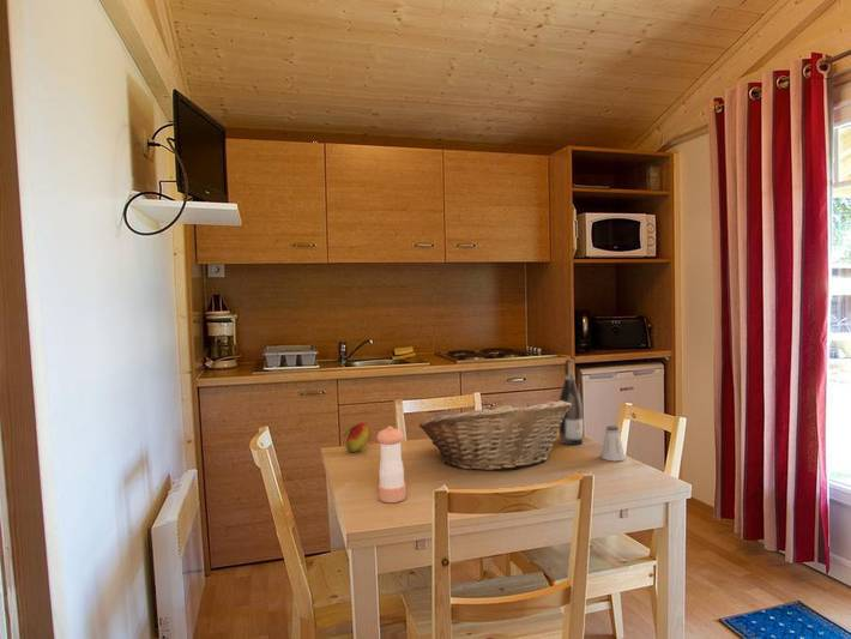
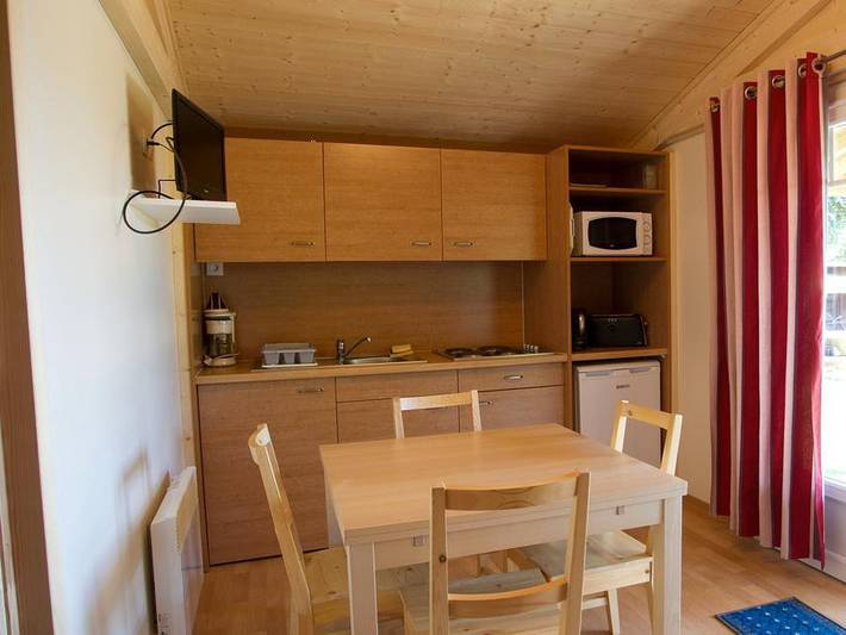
- pepper shaker (391, 462)
- fruit (357, 436)
- wine bottle (569, 400)
- fruit basket (495, 427)
- saltshaker (612, 442)
